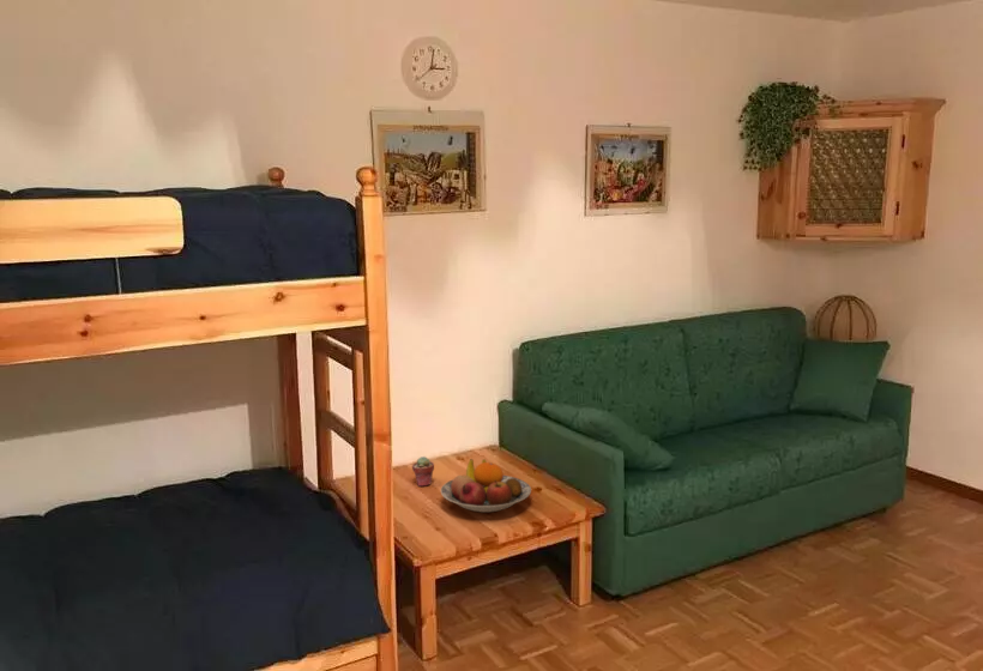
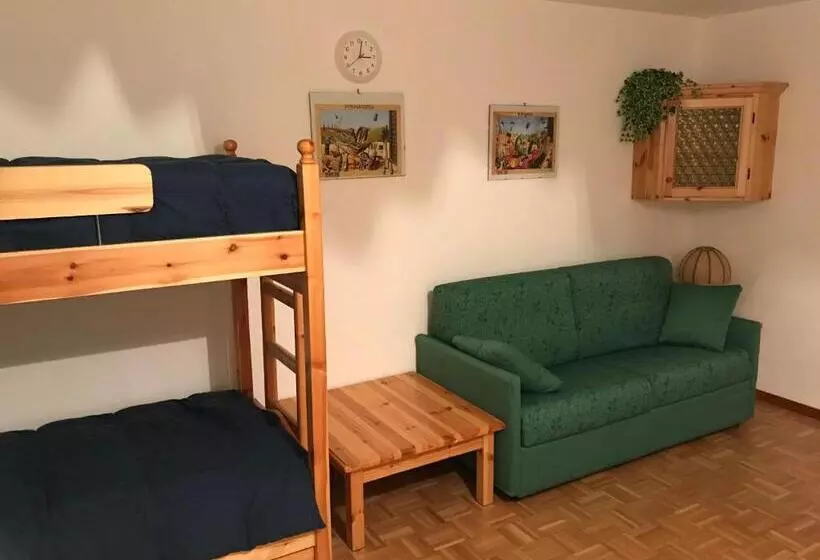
- fruit bowl (486, 485)
- potted succulent (423, 470)
